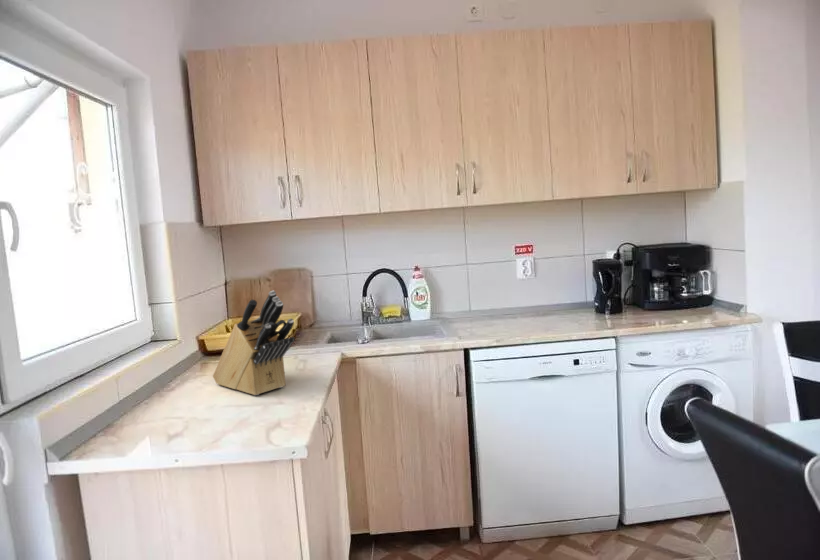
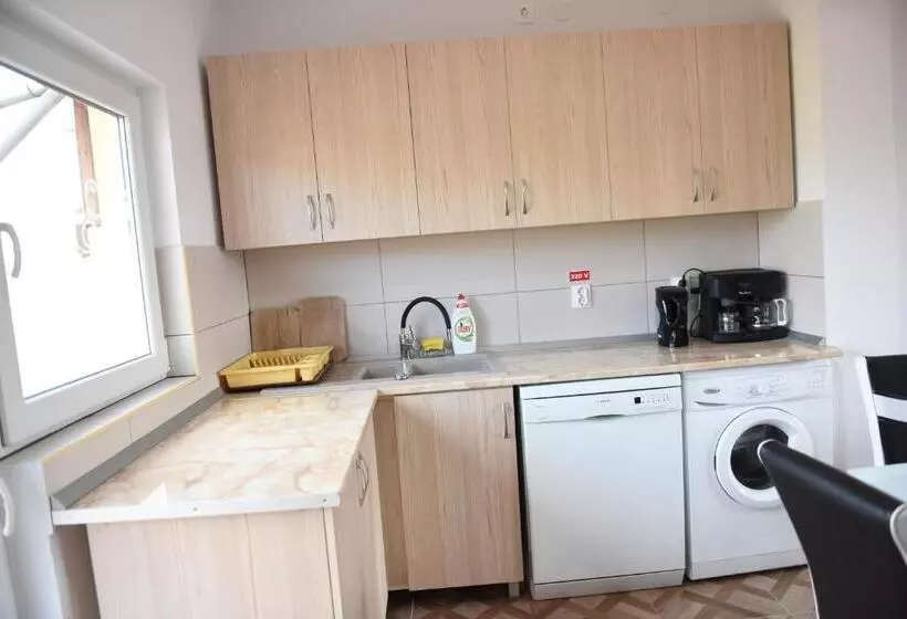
- knife block (251, 339)
